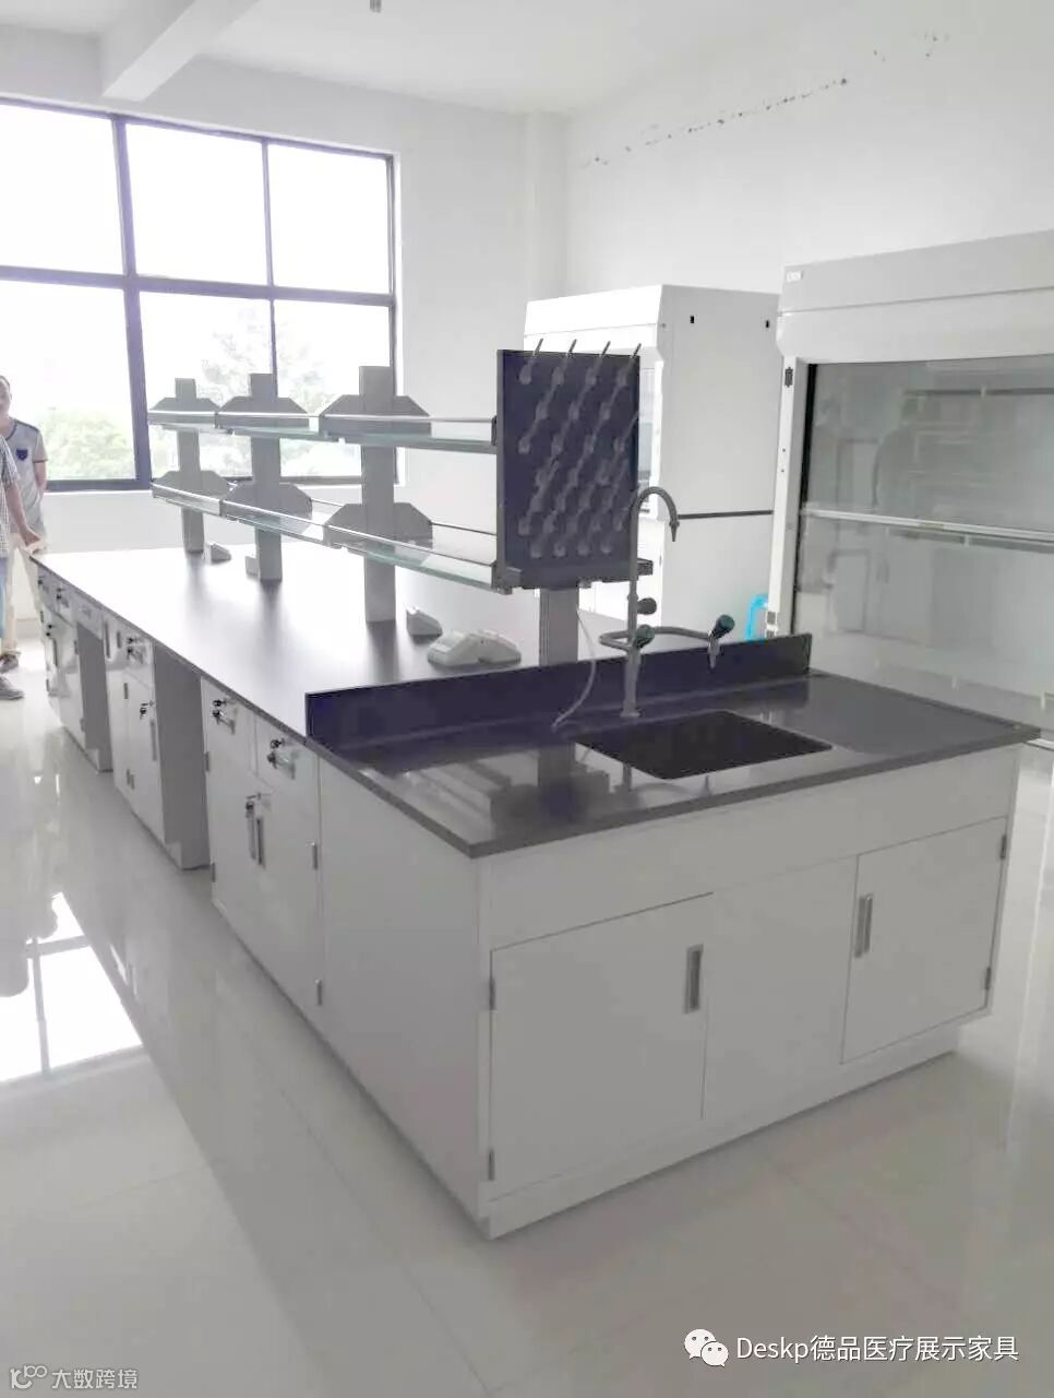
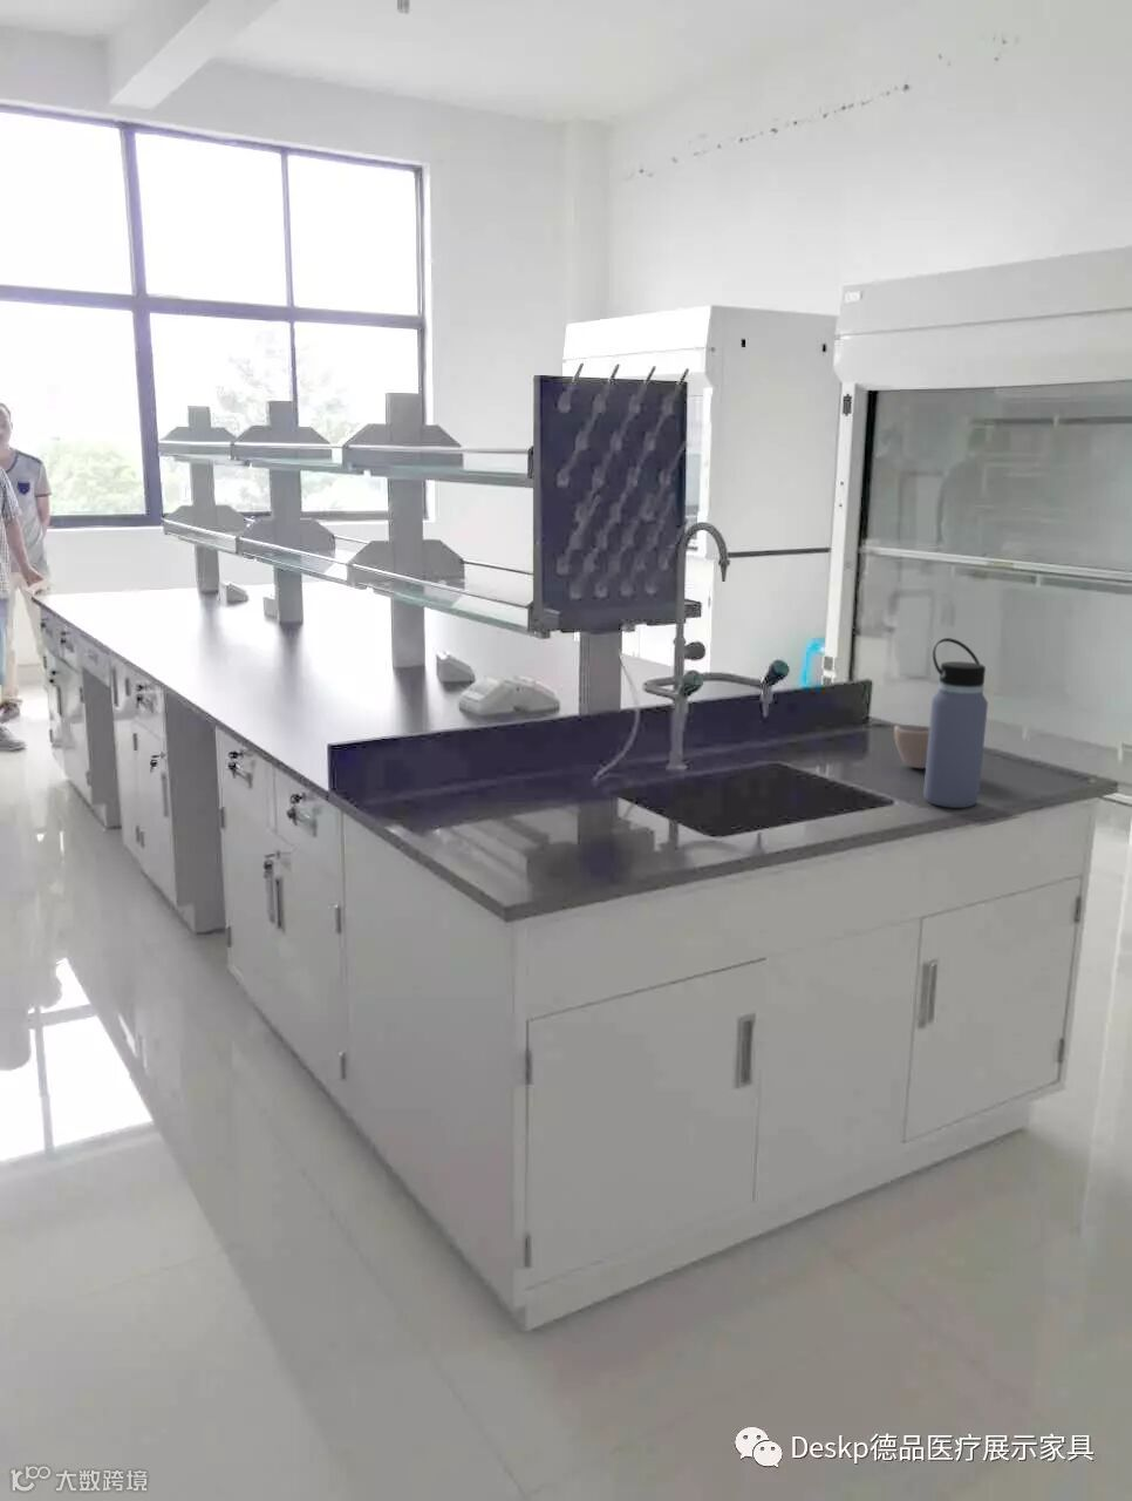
+ cup (925, 748)
+ water bottle (955, 722)
